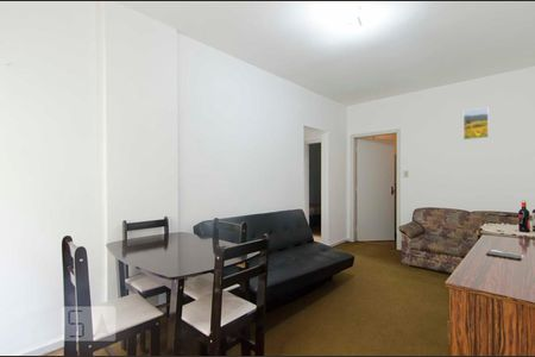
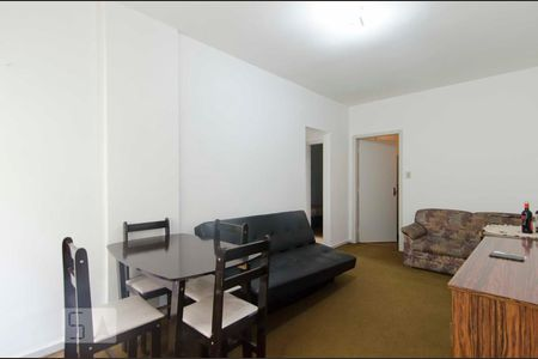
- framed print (476, 124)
